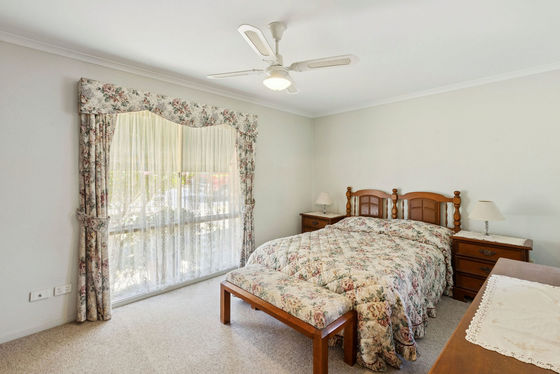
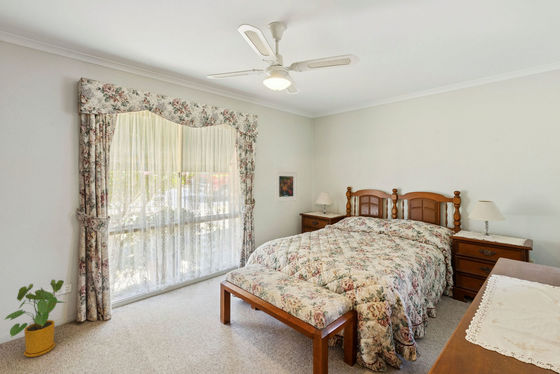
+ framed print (286, 186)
+ house plant (37, 319)
